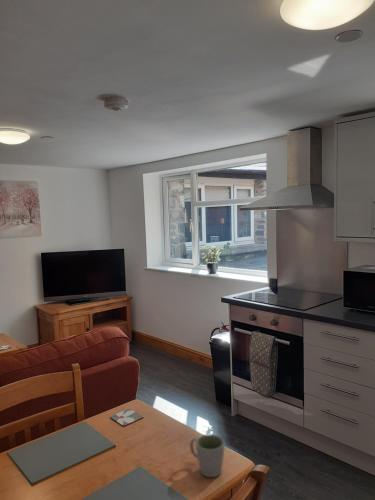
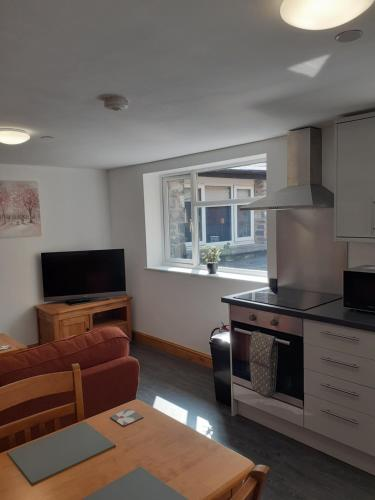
- mug (206, 454)
